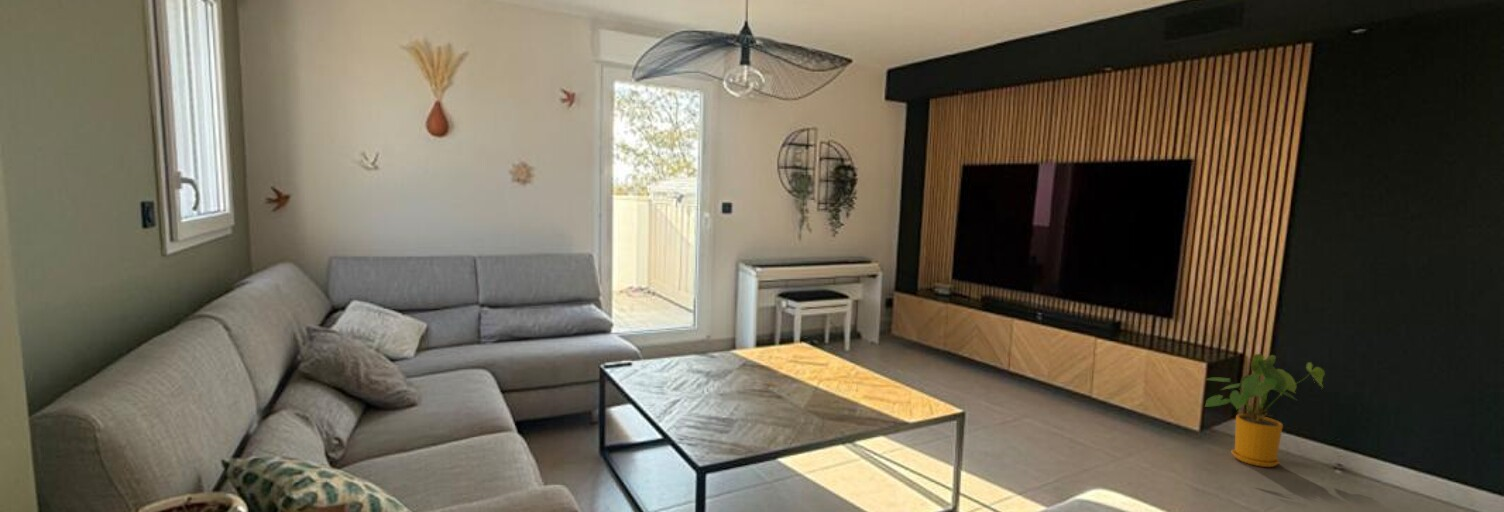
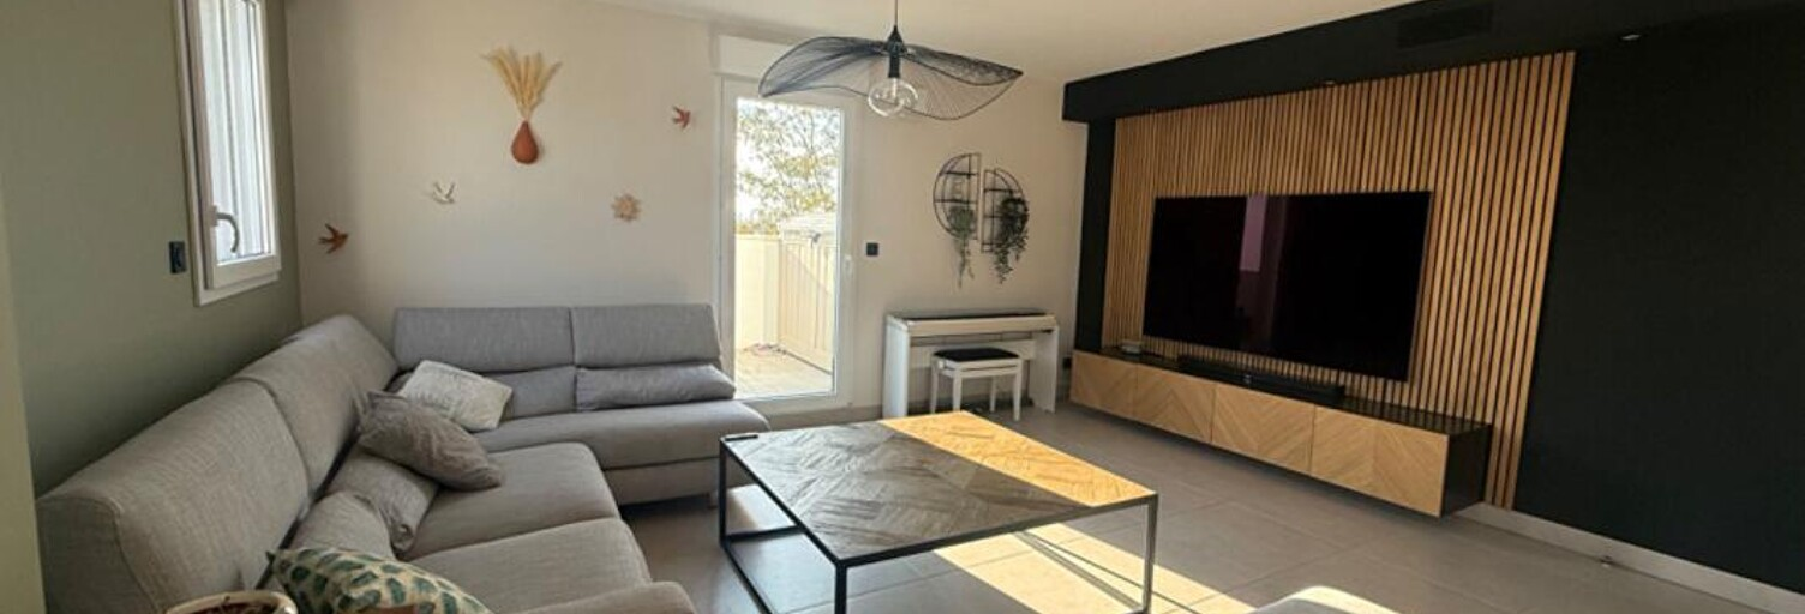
- house plant (1257, 408)
